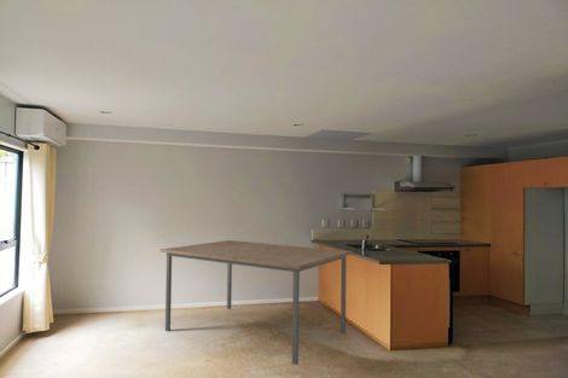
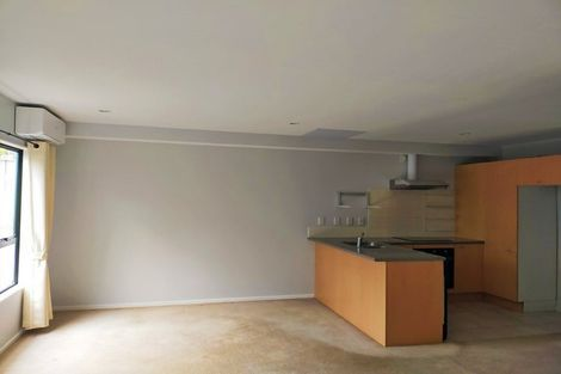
- dining table (260, 267)
